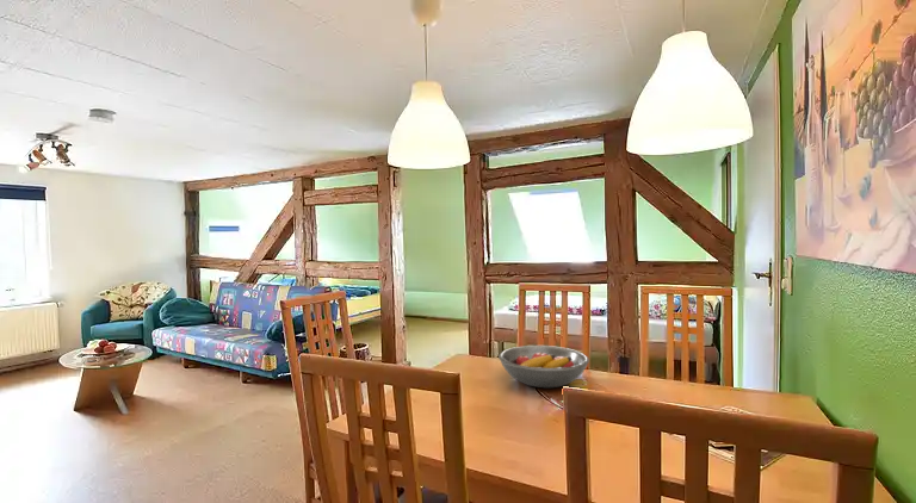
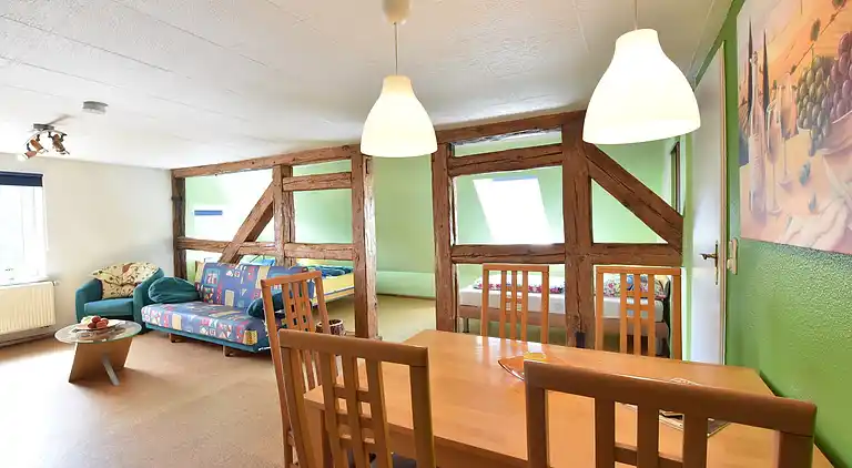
- fruit bowl (543, 365)
